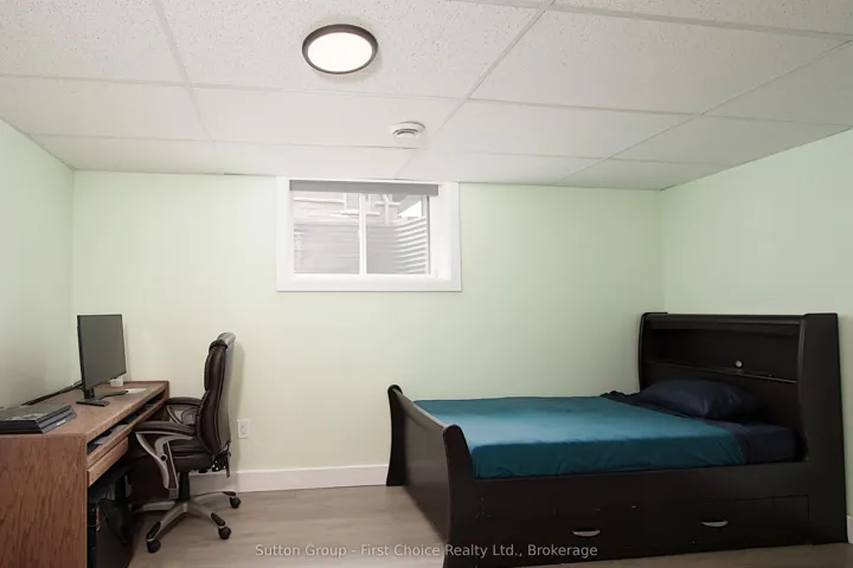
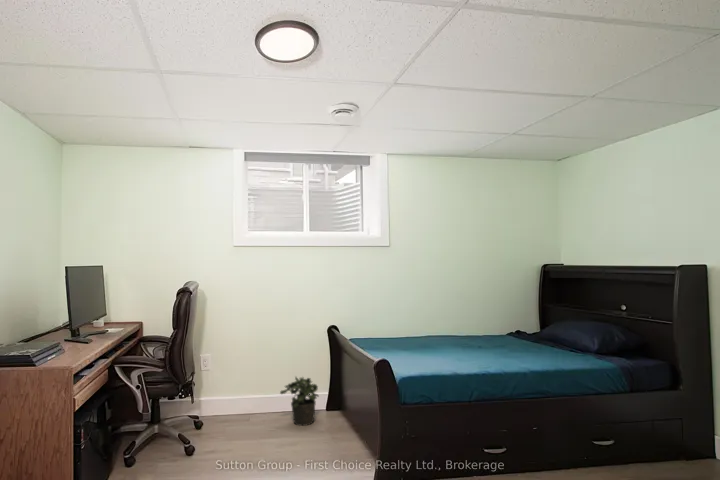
+ potted plant (301, 398)
